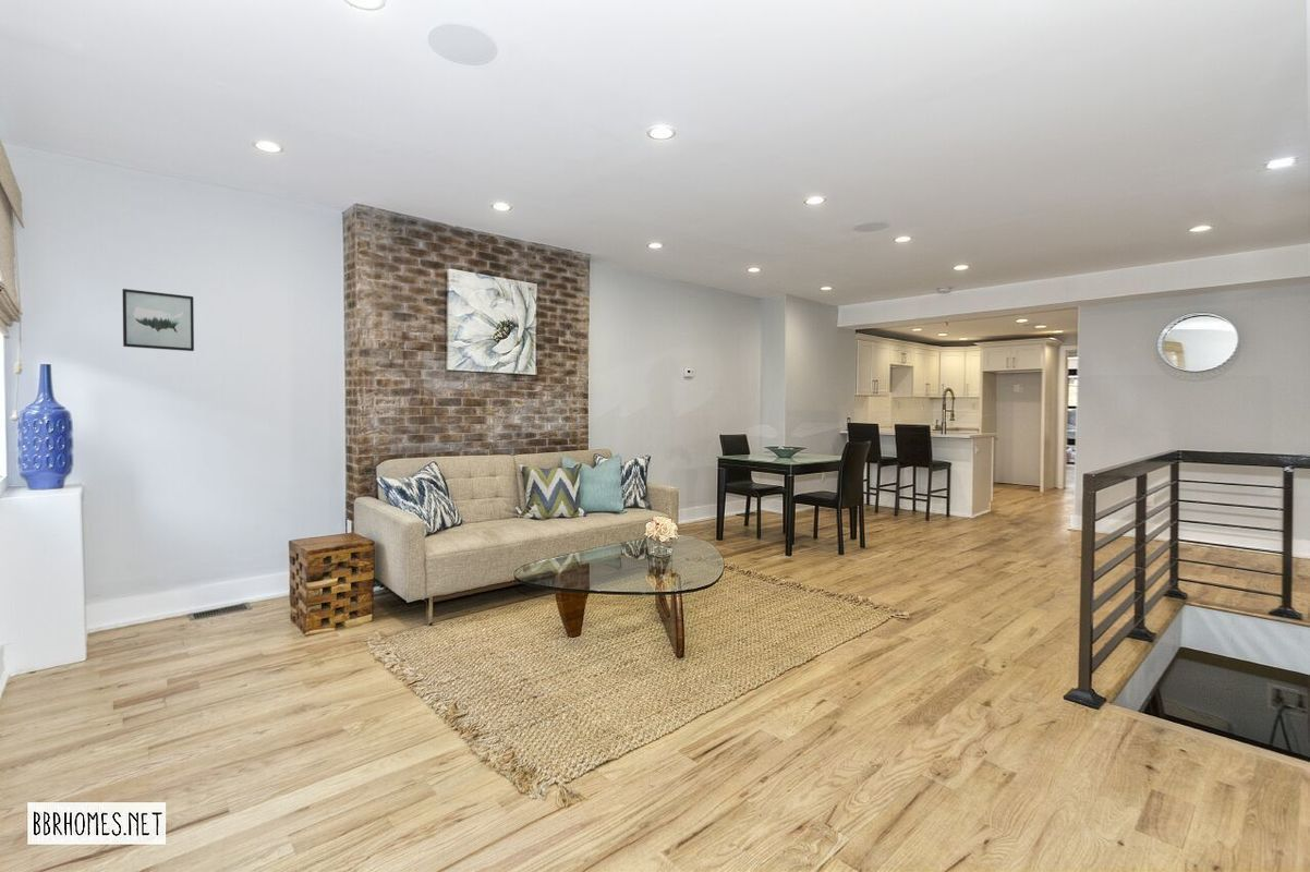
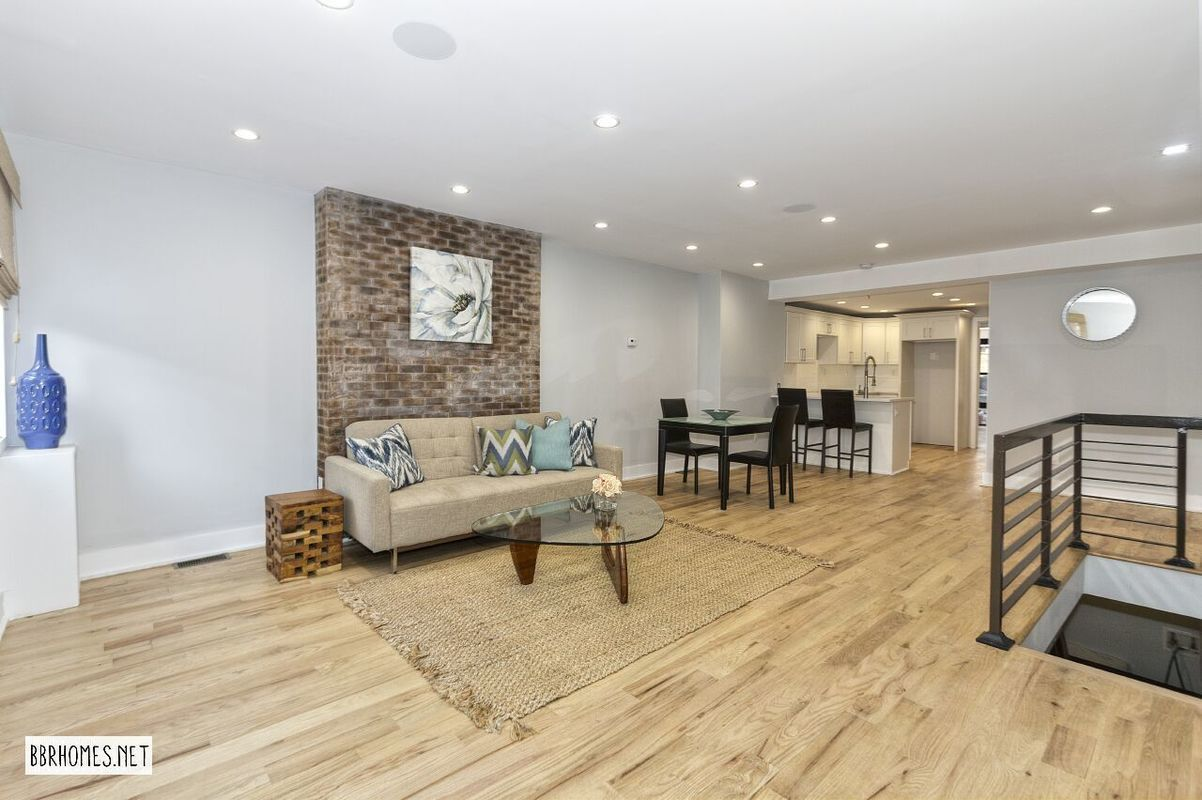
- wall art (159, 320)
